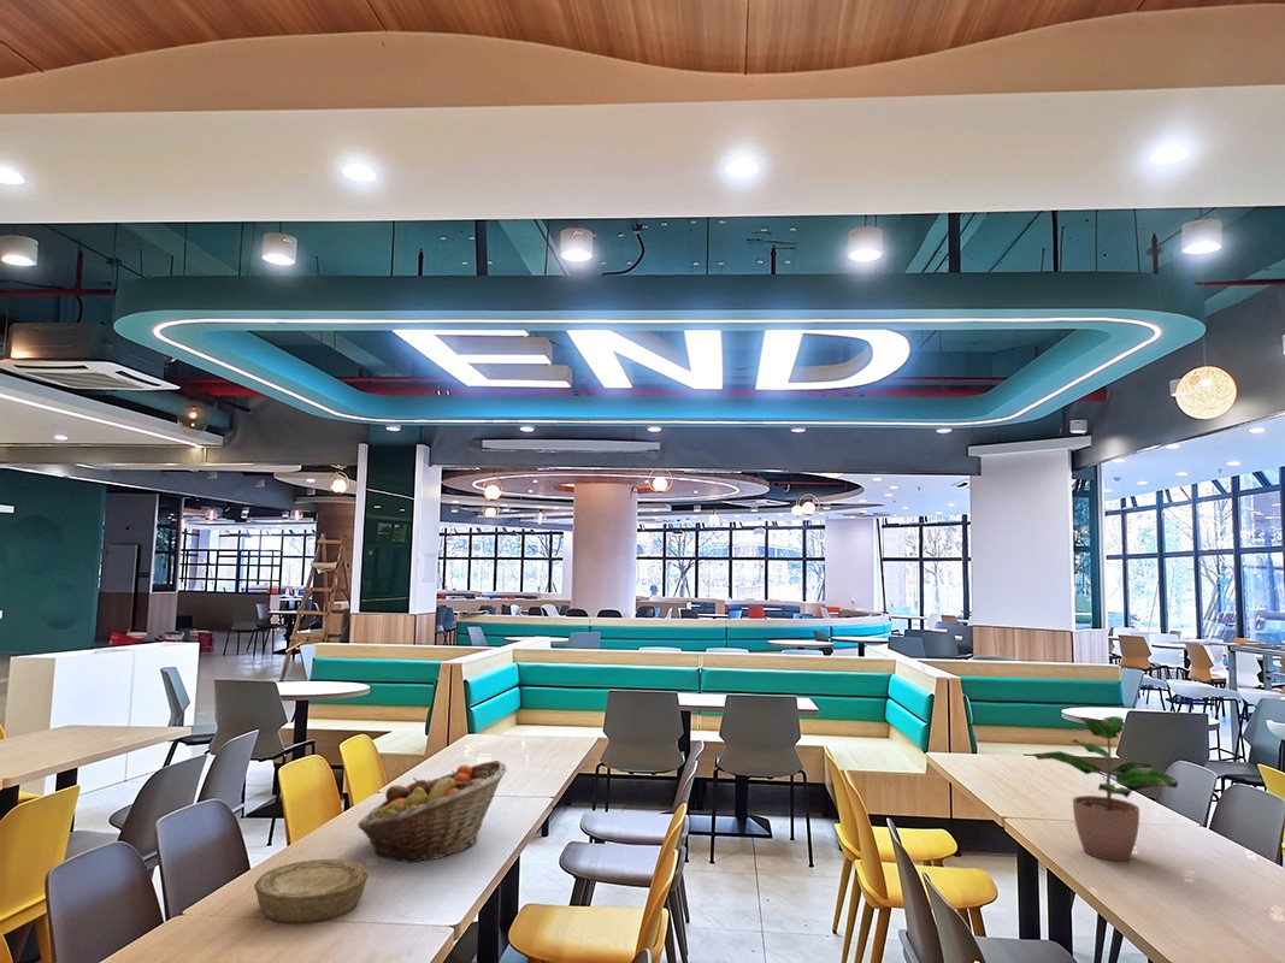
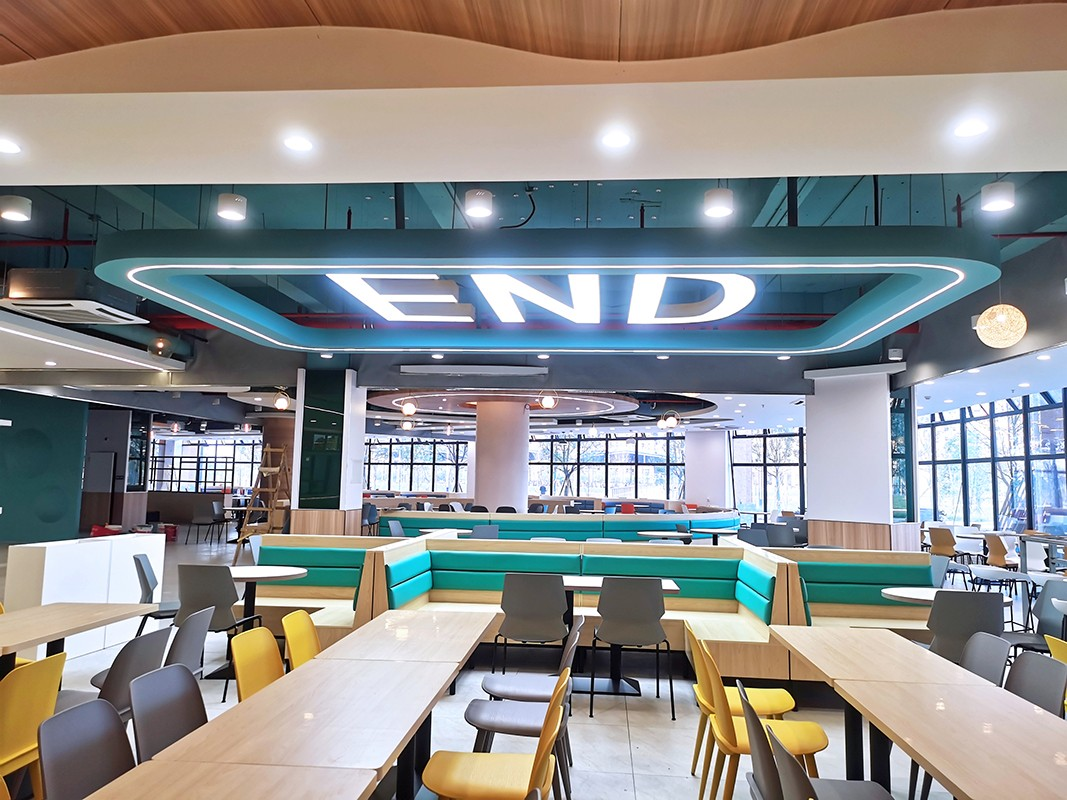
- fruit basket (435, 805)
- bowl (312, 891)
- potted plant (1103, 784)
